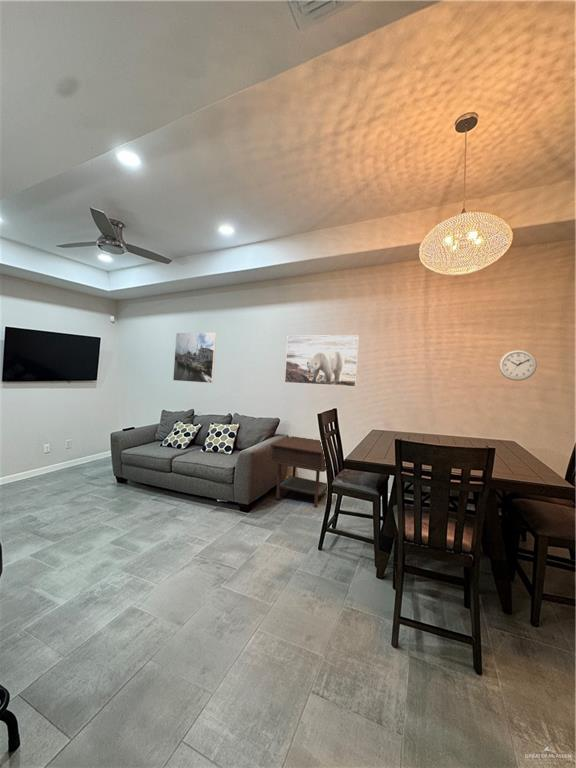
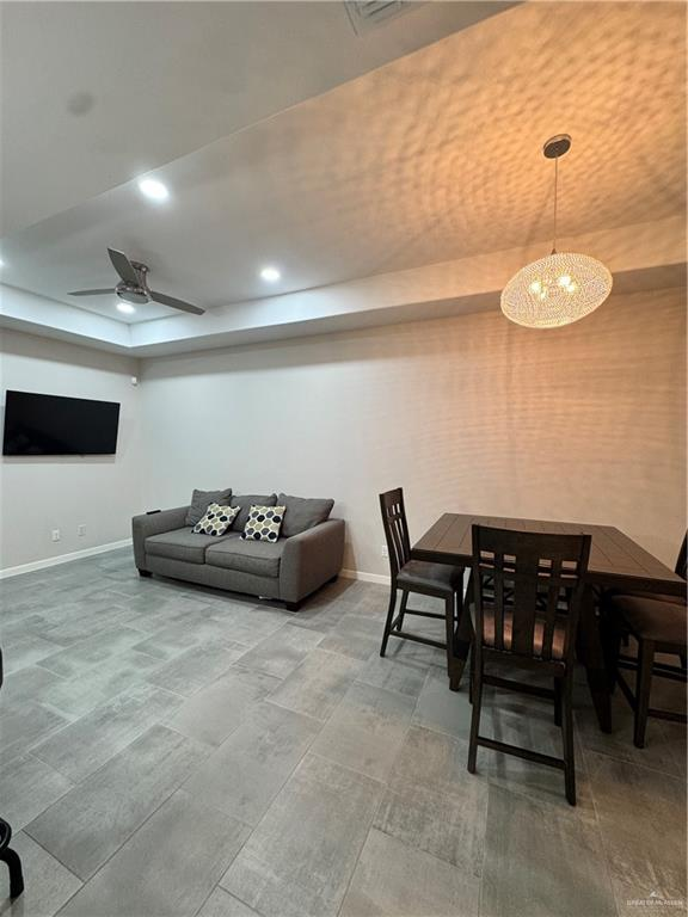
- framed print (320, 360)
- side table (305, 468)
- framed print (194, 357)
- wall clock (517, 365)
